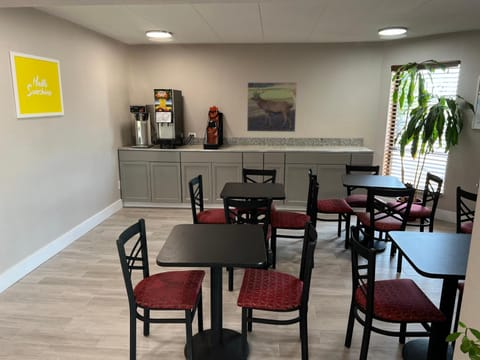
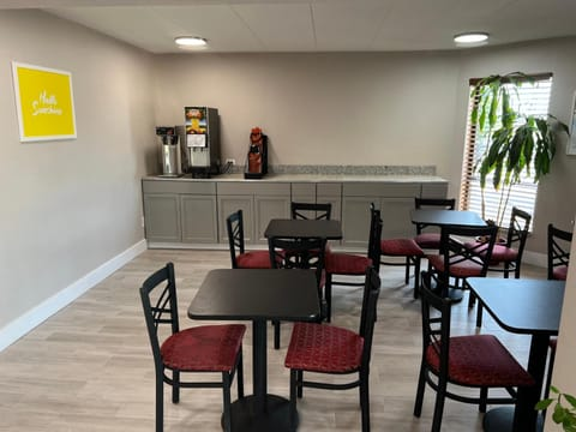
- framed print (271, 107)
